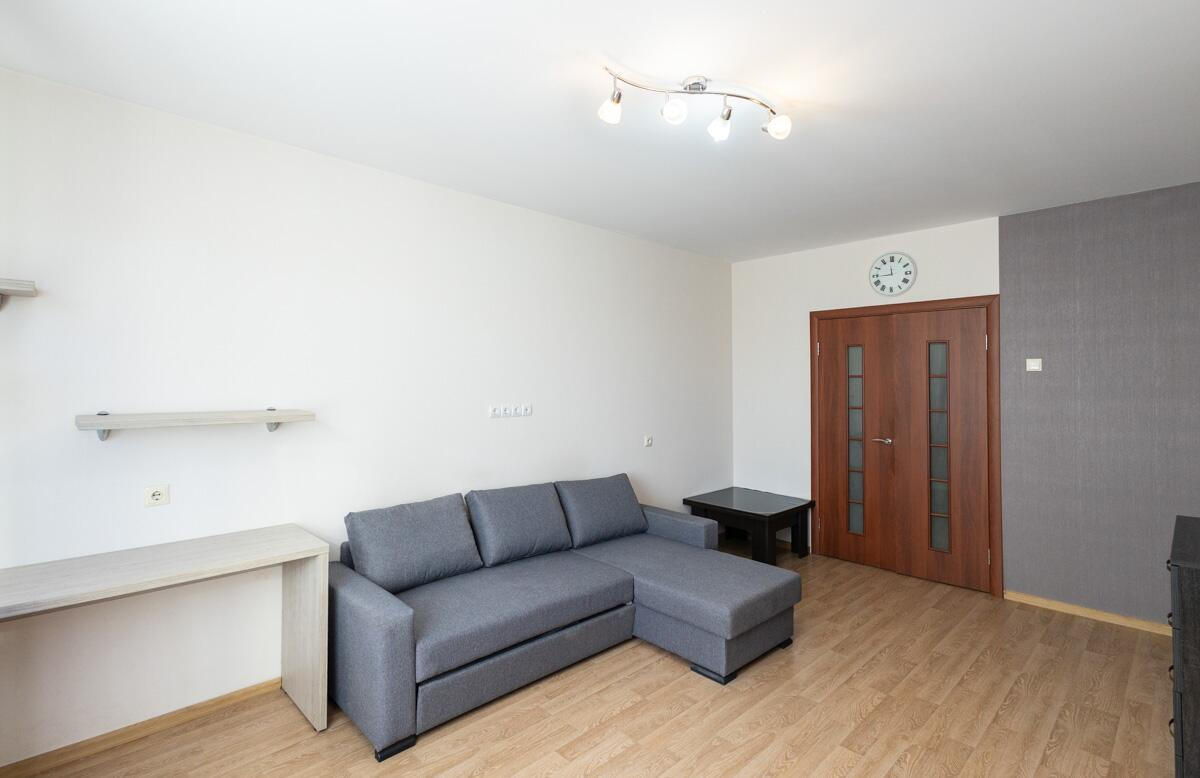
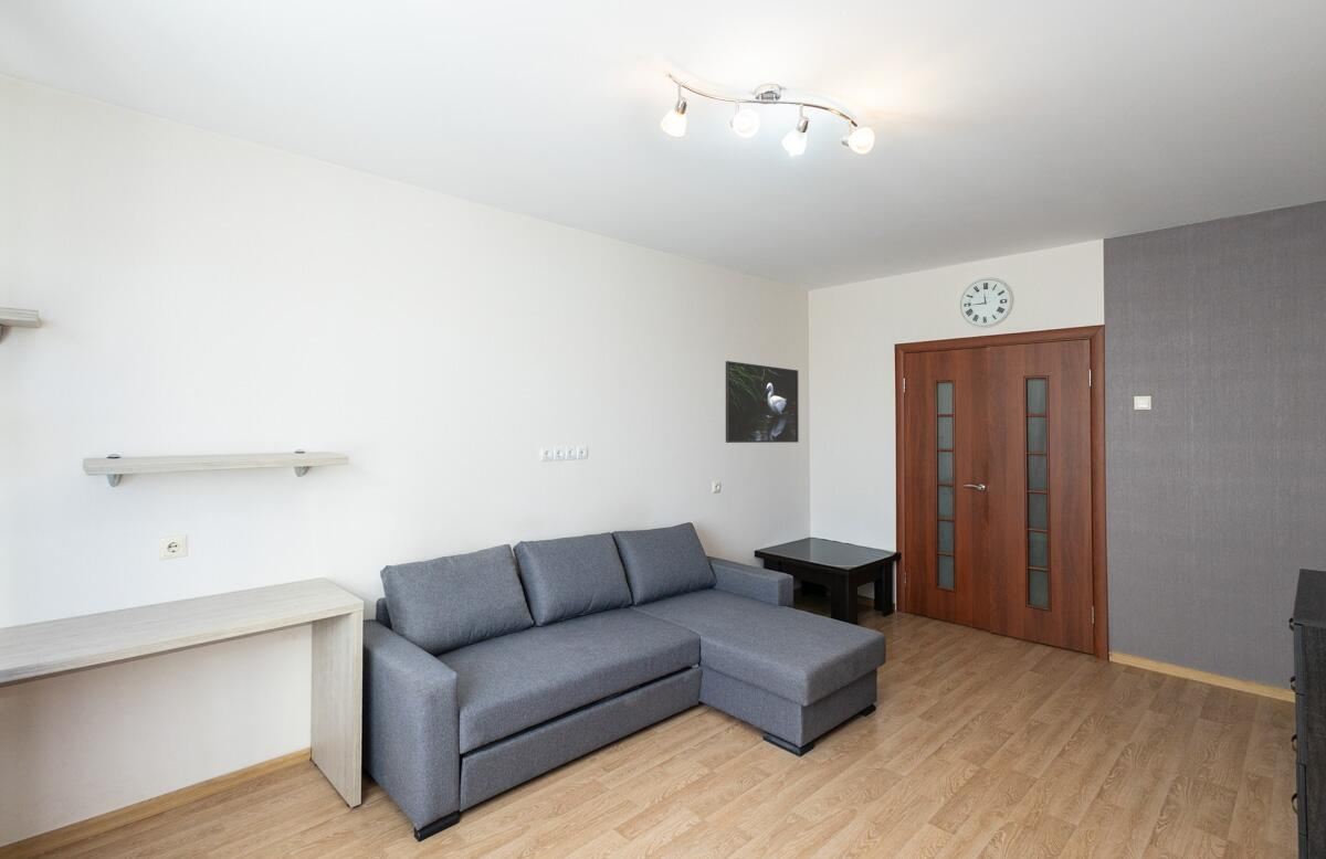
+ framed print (764, 404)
